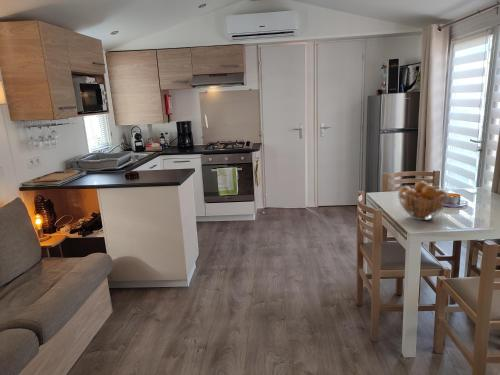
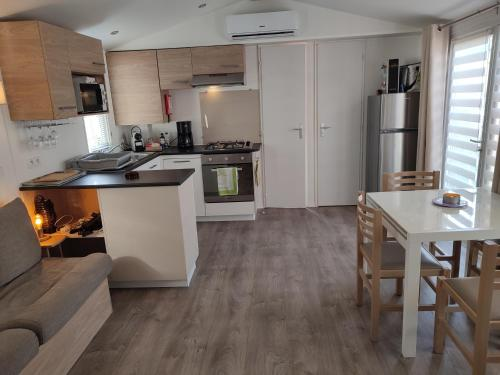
- fruit basket (422, 200)
